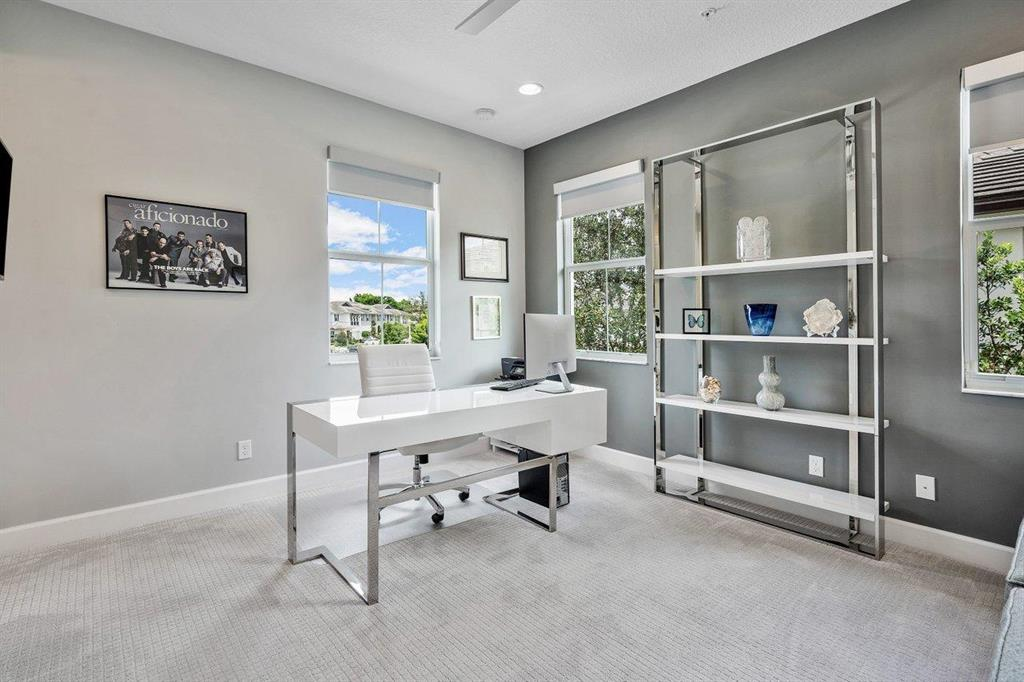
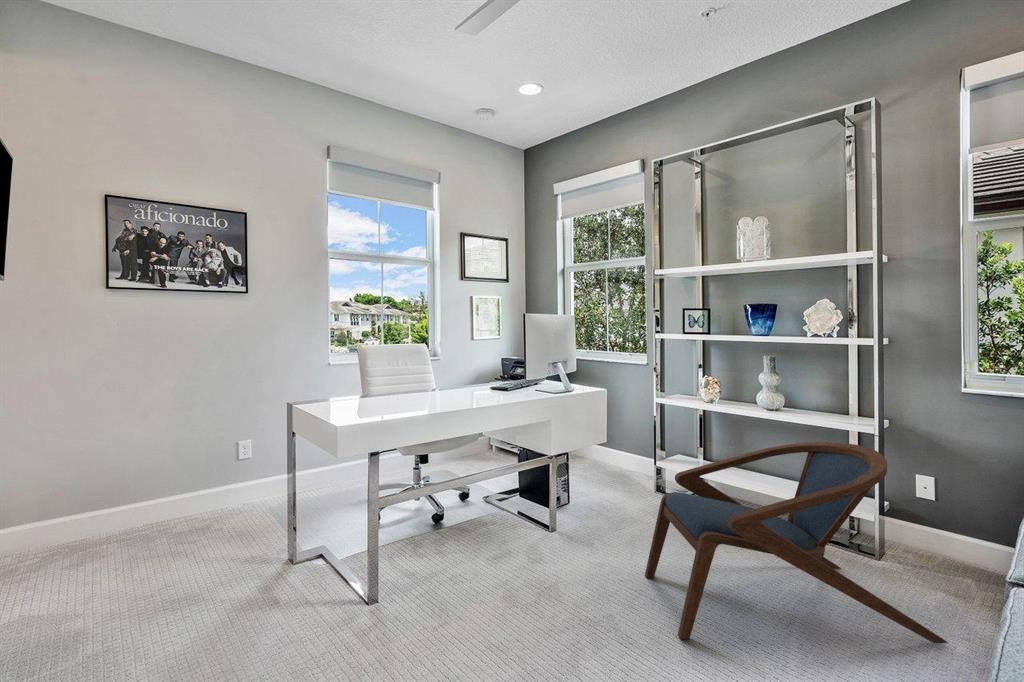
+ armchair (772, 525)
